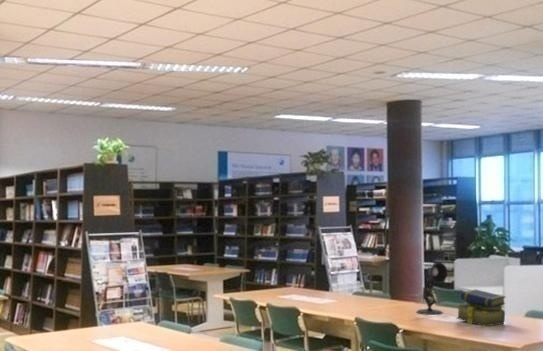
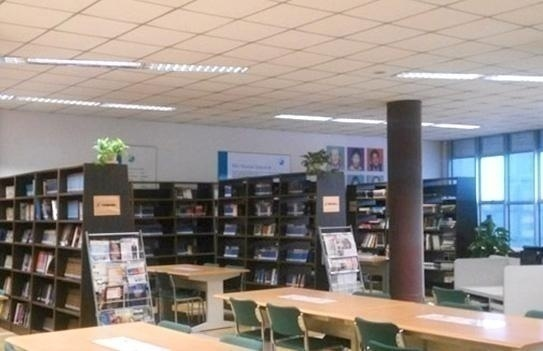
- stack of books (482, 307)
- desk lamp (430, 287)
